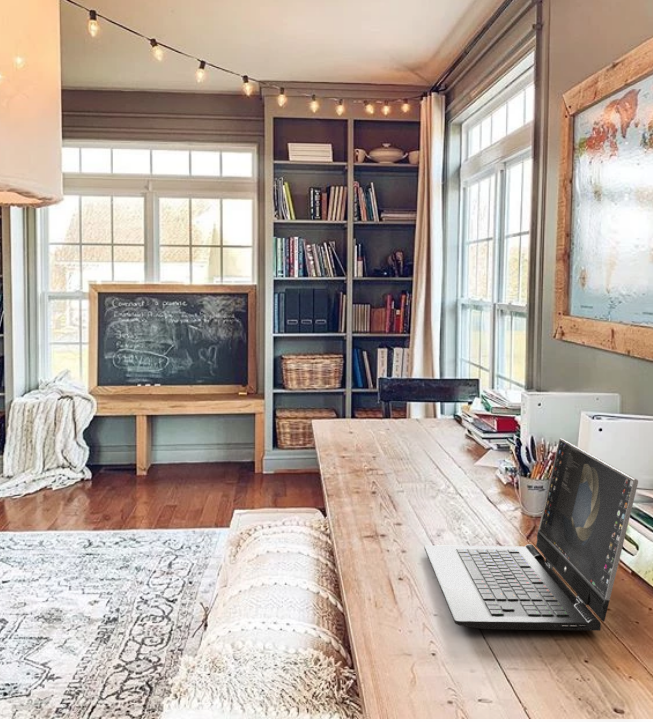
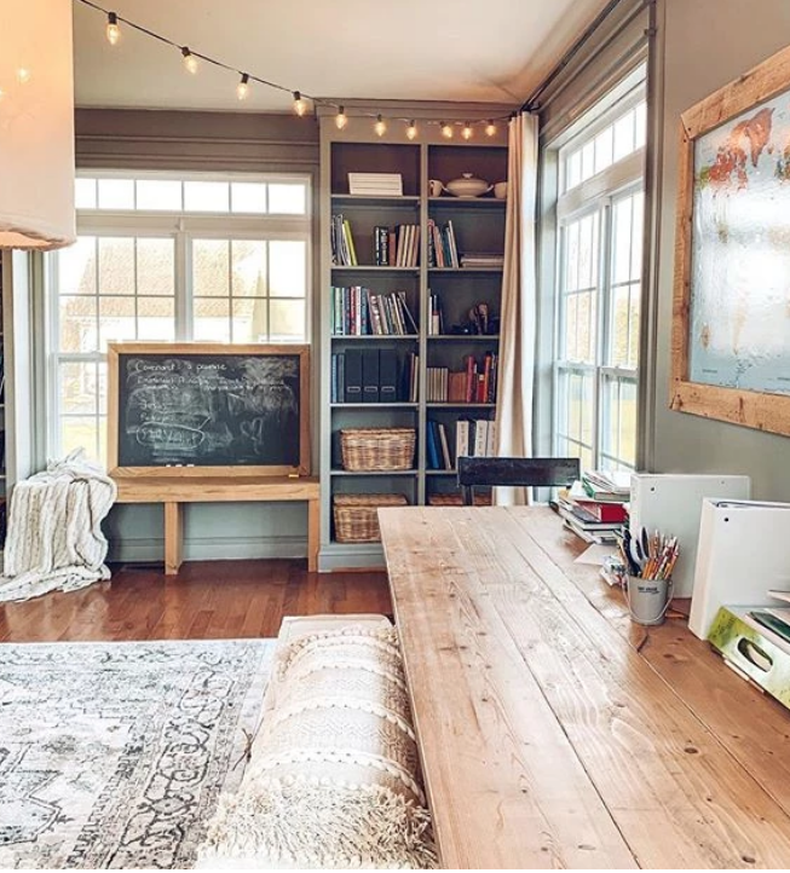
- laptop (538, 529)
